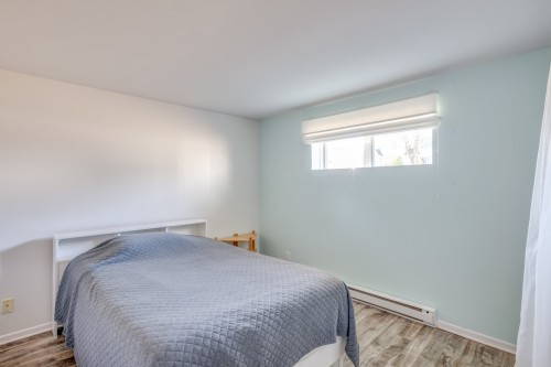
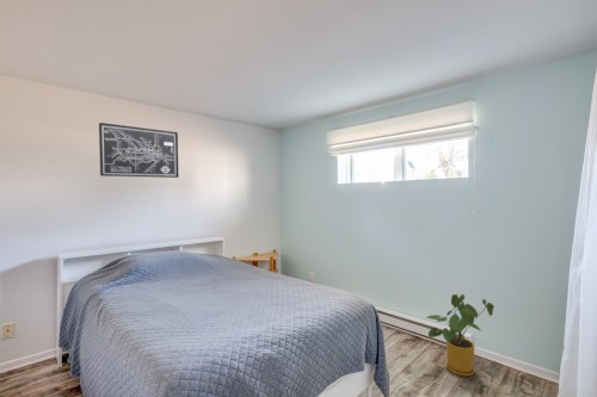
+ house plant (458, 334)
+ wall art (141, 151)
